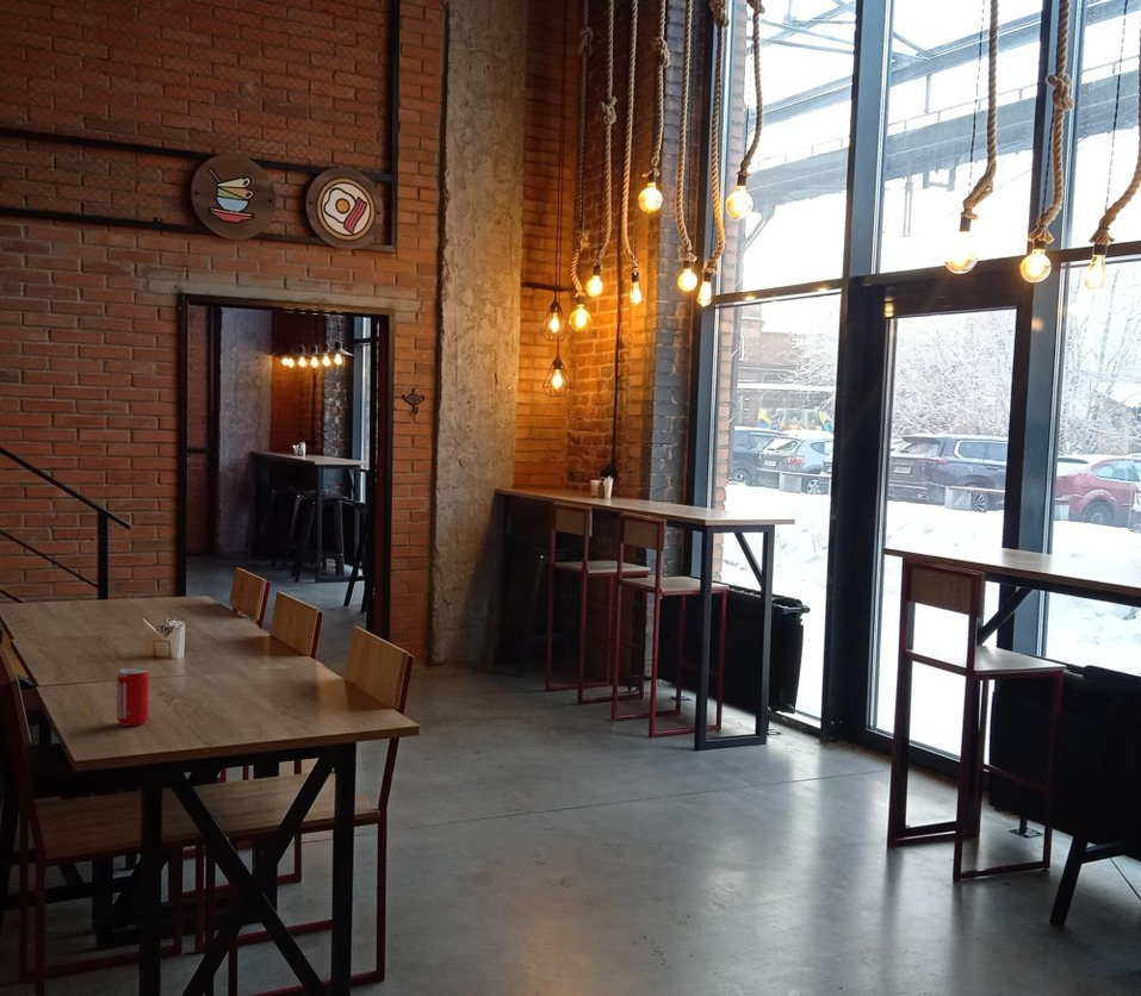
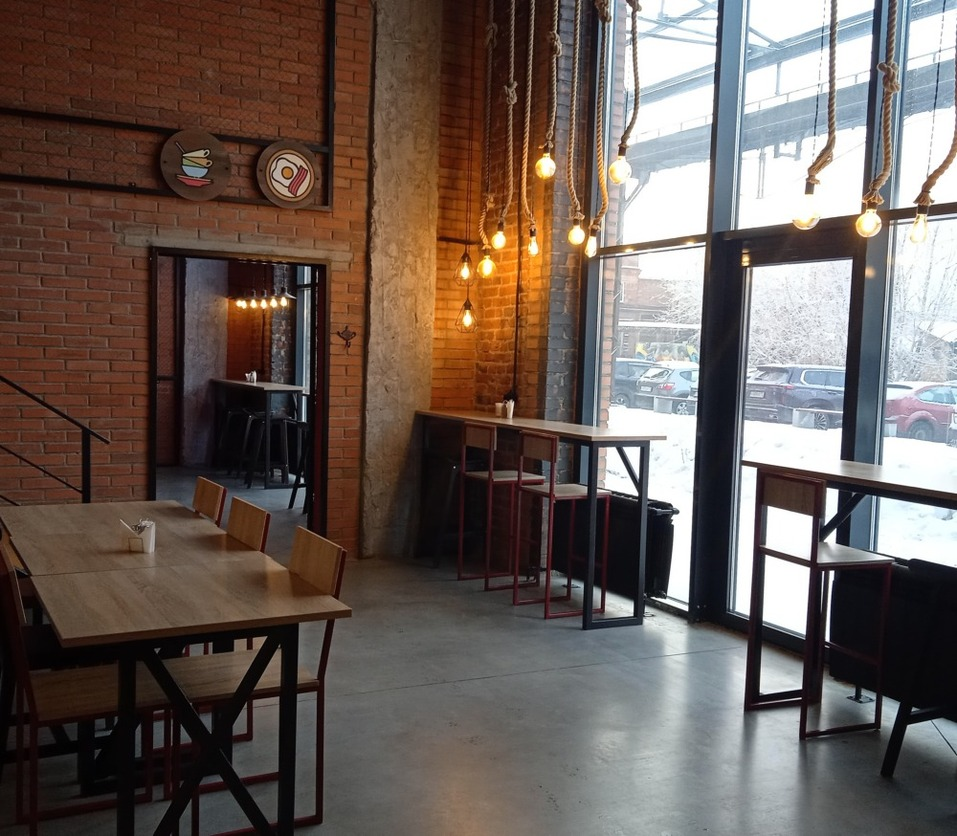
- beverage can (132, 696)
